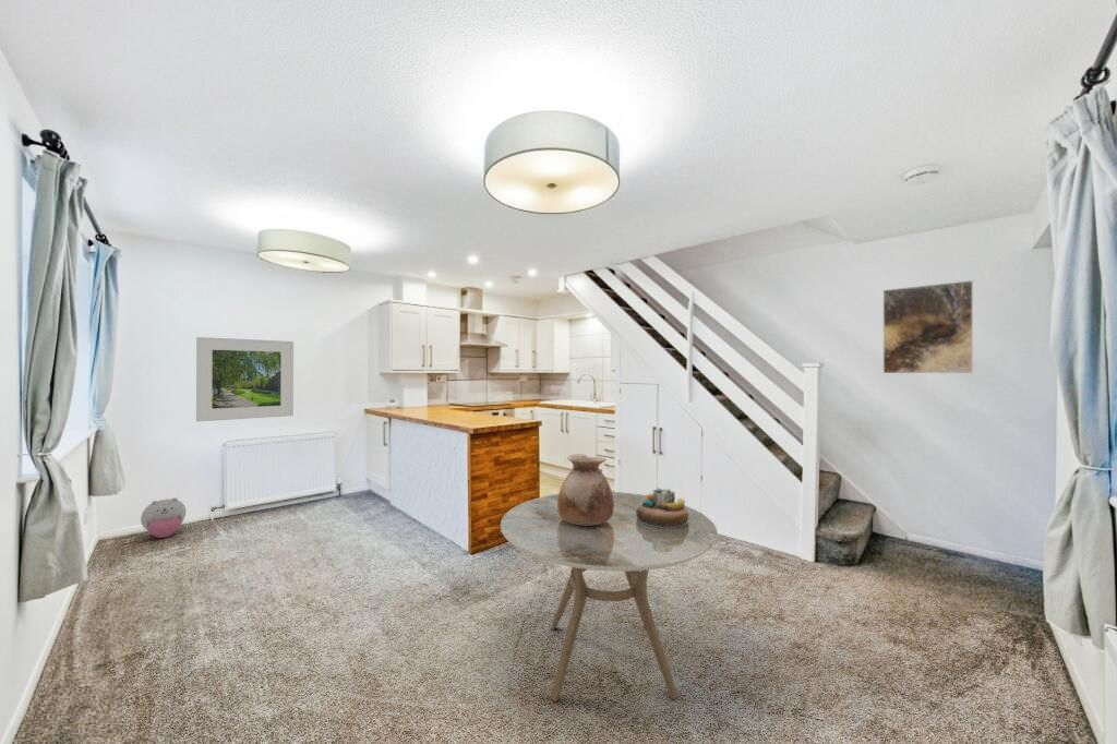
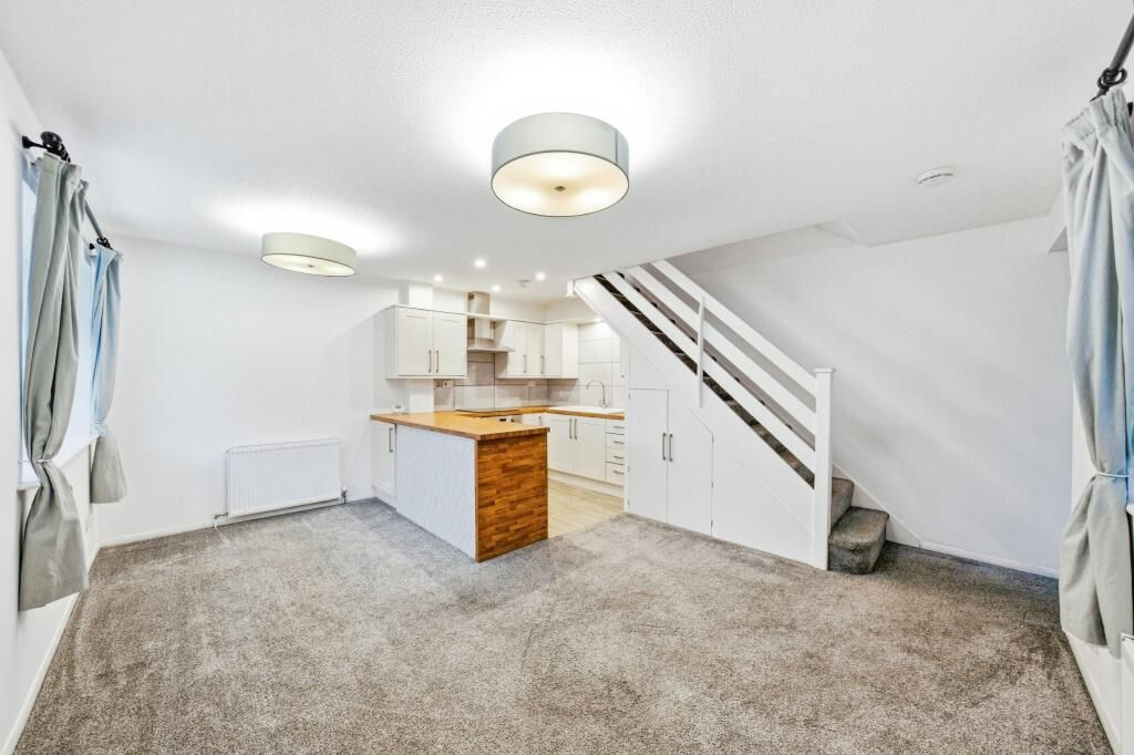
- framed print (248, 379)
- vase (585, 488)
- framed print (925, 329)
- plush toy (164, 516)
- dining table (605, 591)
- decorative bowl (662, 503)
